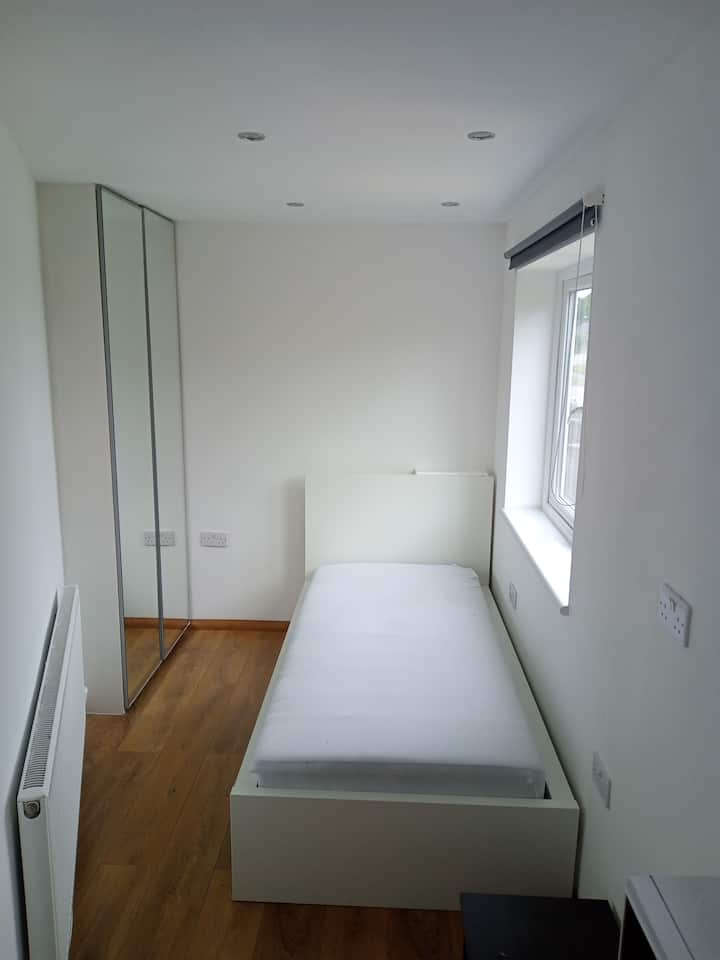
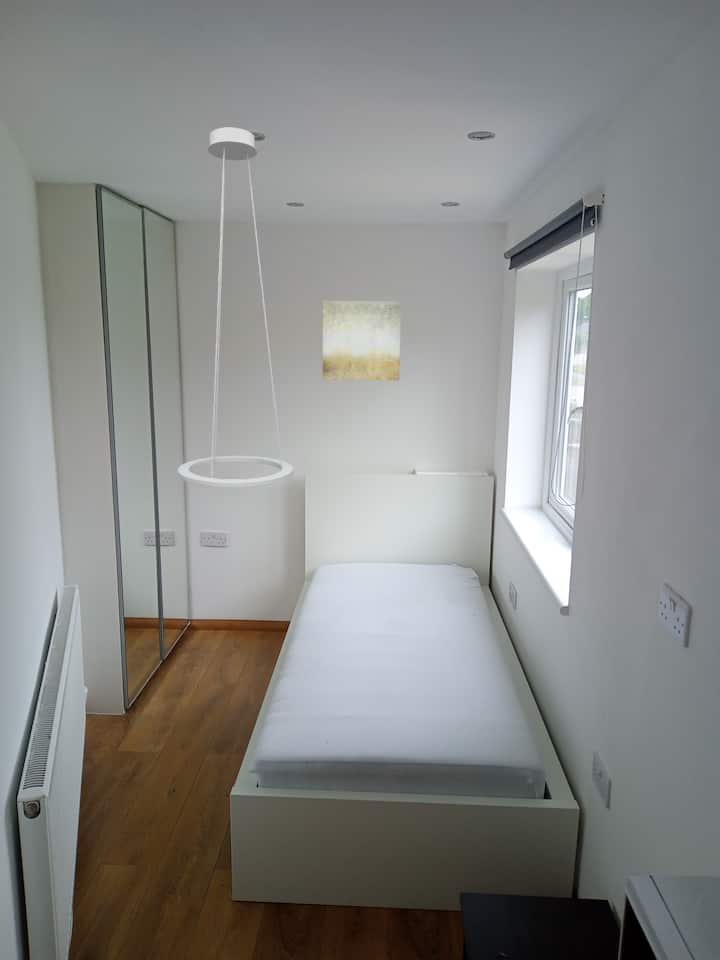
+ wall art (361, 341)
+ pendant light (220, 306)
